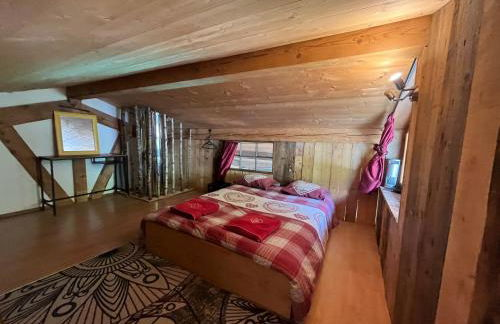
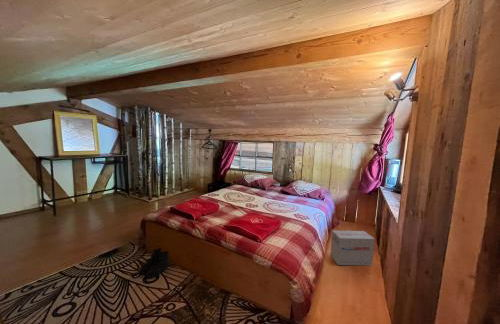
+ cardboard box (351, 247)
+ boots (154, 260)
